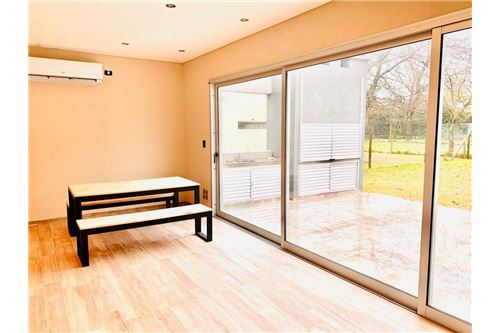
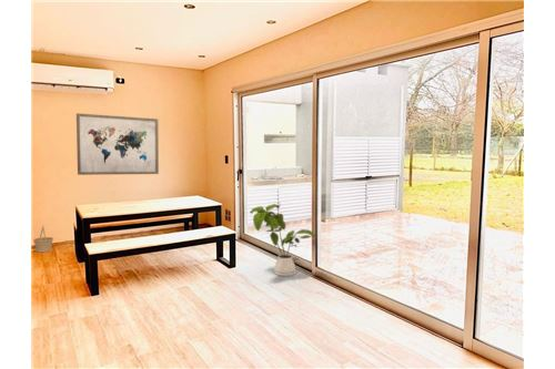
+ house plant (278, 240)
+ wall art (119, 145)
+ basket (43, 237)
